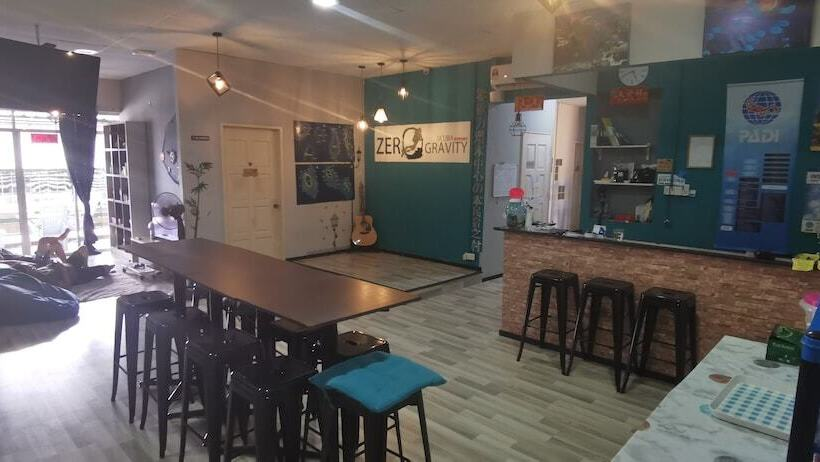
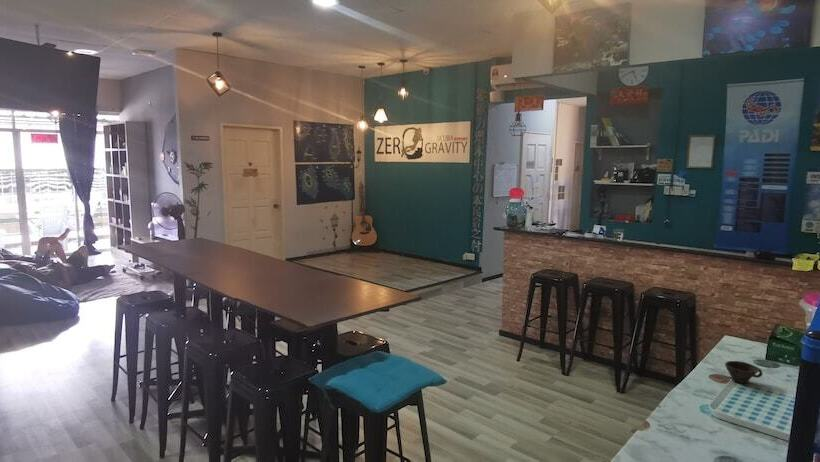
+ cup (743, 373)
